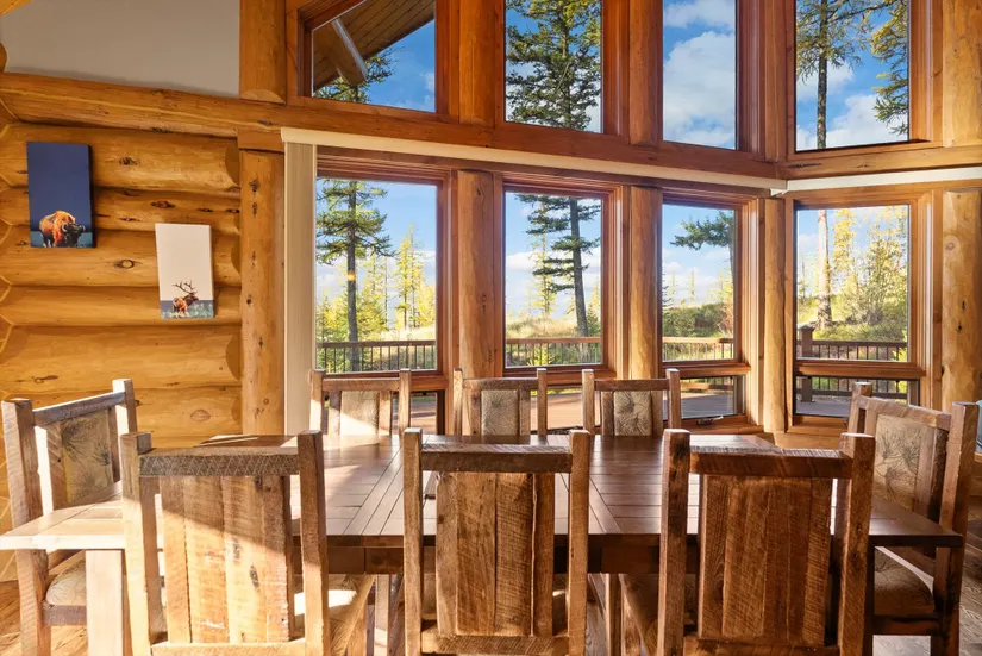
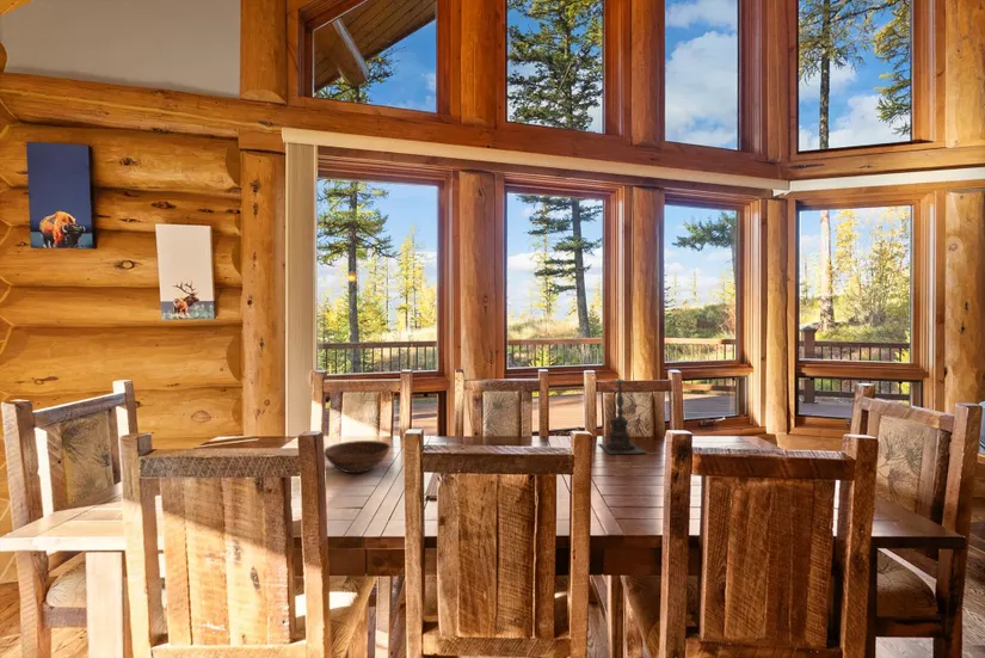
+ candle holder (621, 408)
+ bowl (357, 457)
